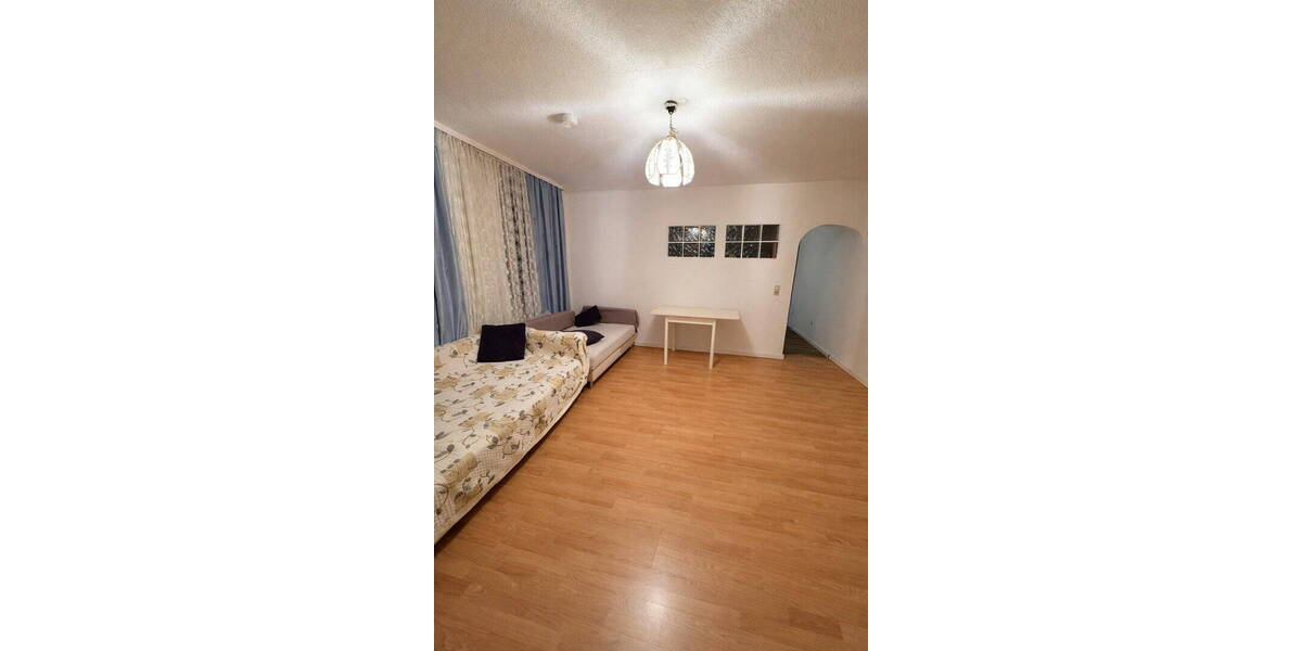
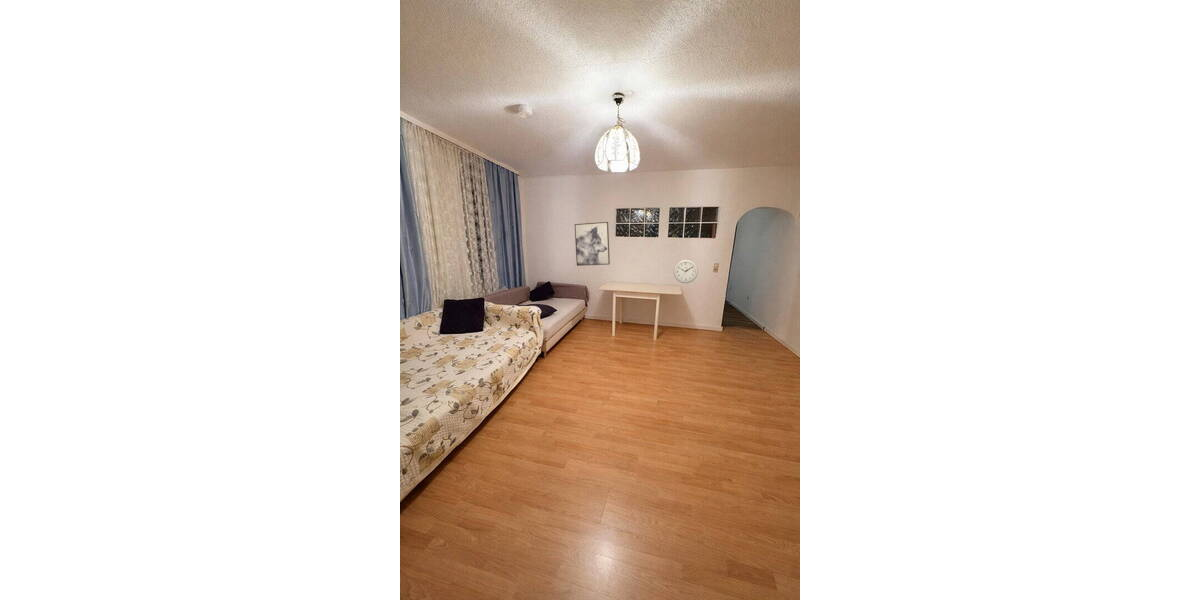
+ wall art (592, 244)
+ wall clock (685, 271)
